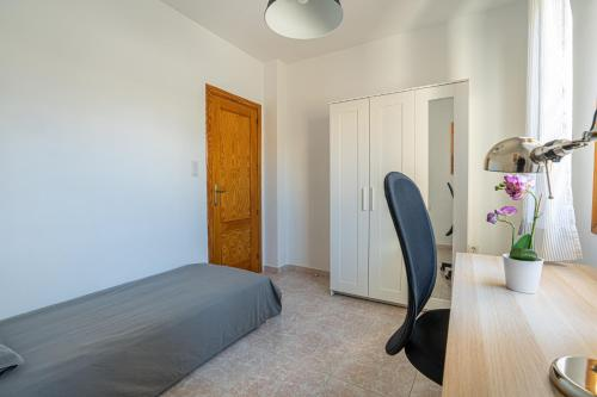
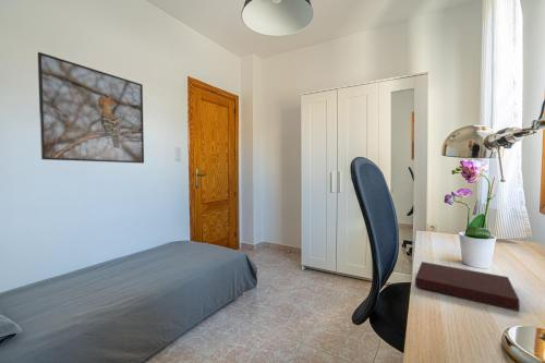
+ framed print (99, 116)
+ notebook (461, 281)
